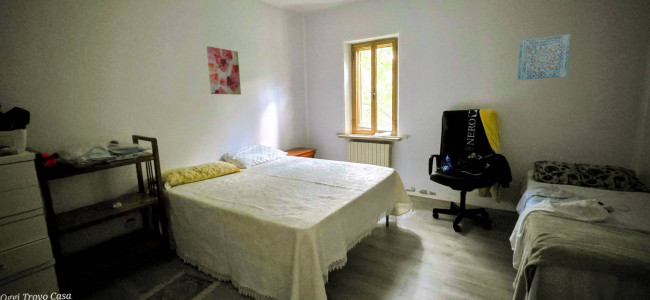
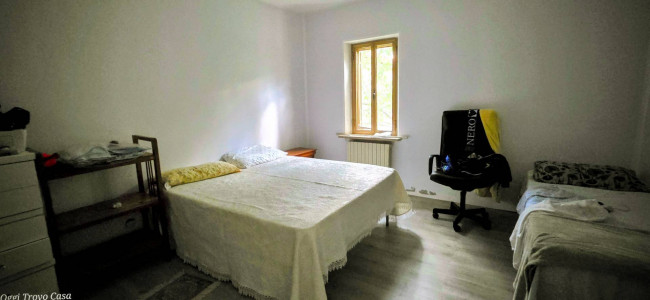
- wall art (542, 58)
- wall art (224, 72)
